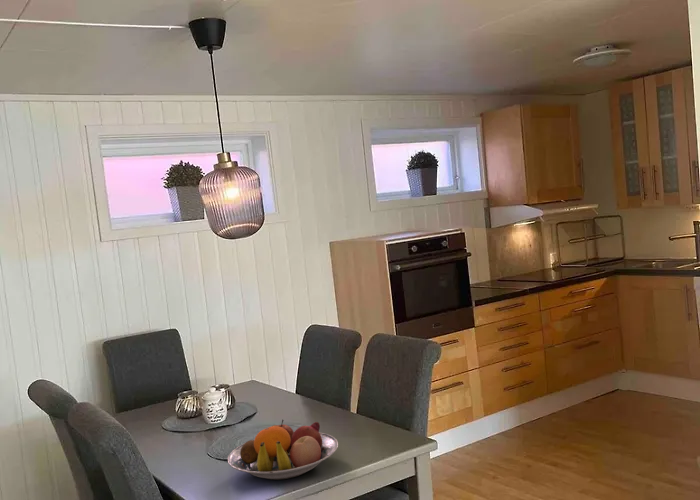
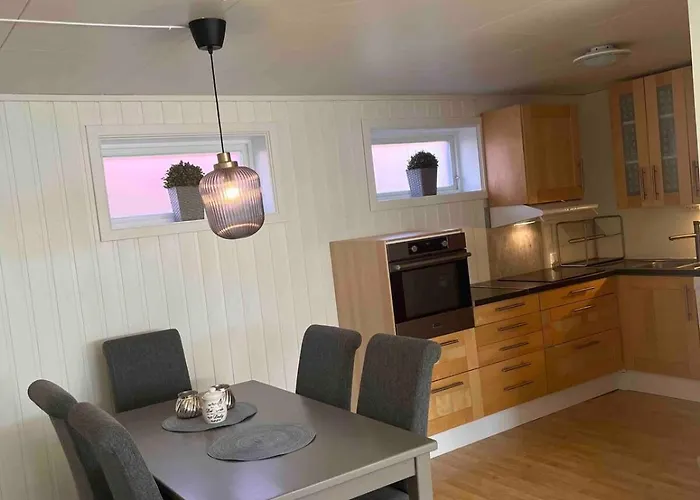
- fruit bowl (282, 445)
